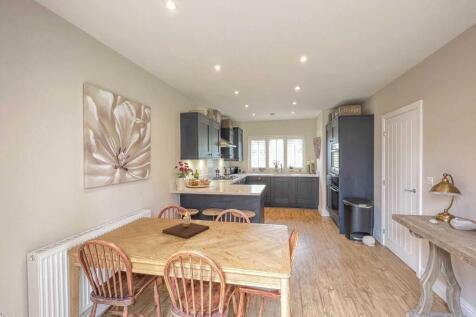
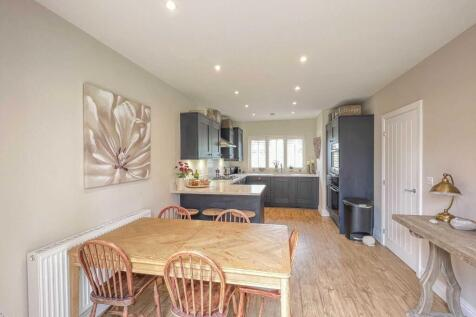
- candle (186, 221)
